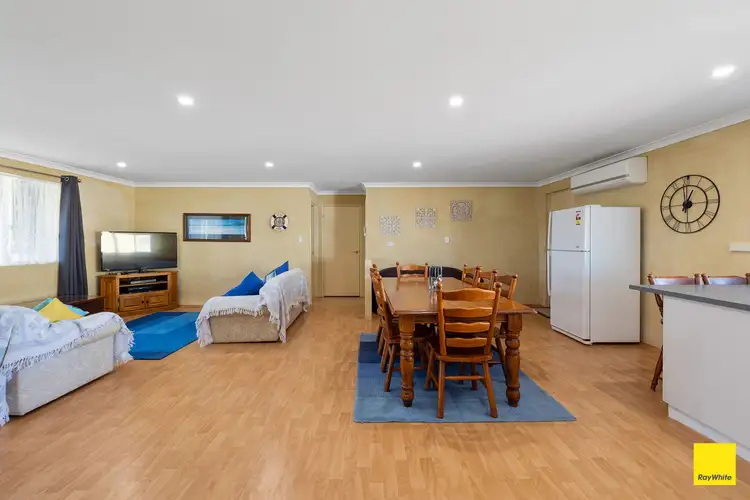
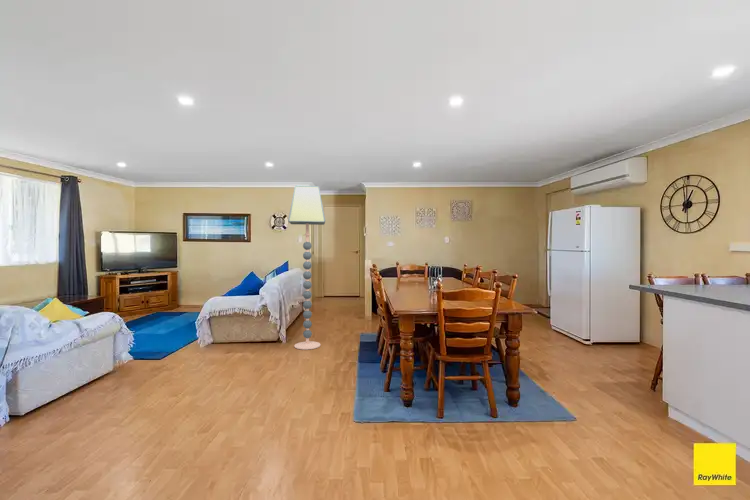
+ floor lamp (307, 266)
